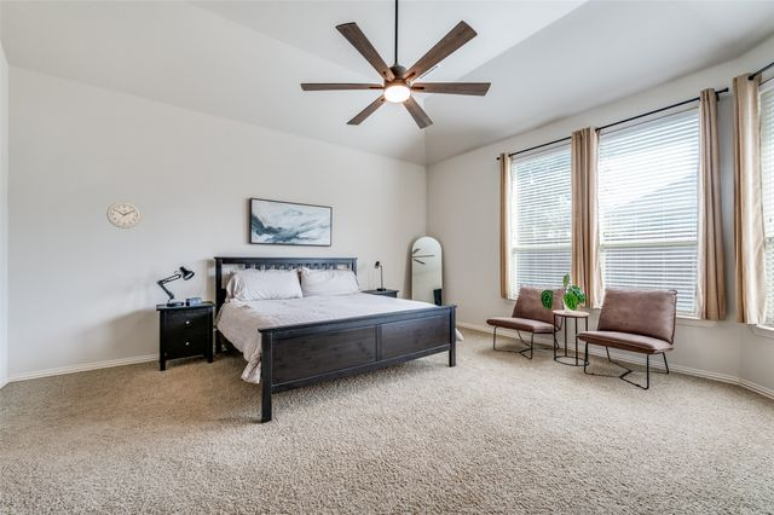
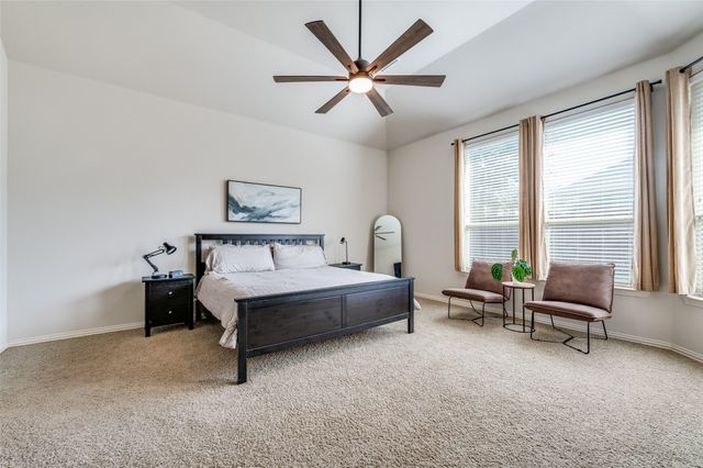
- wall clock (123, 214)
